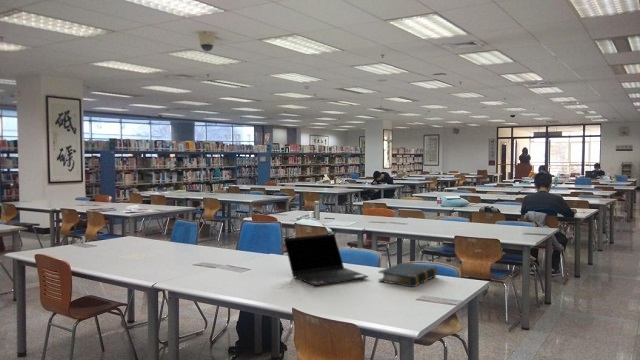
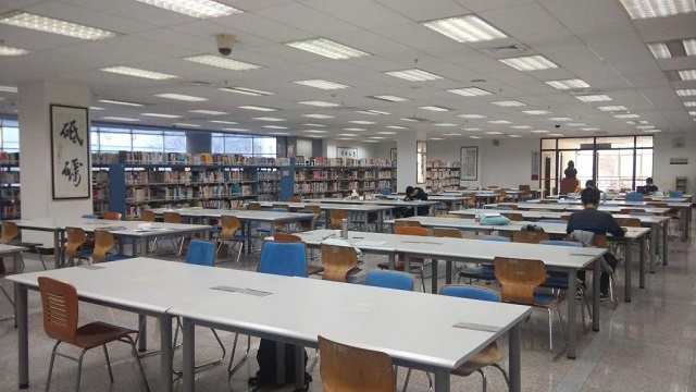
- laptop computer (325, 258)
- book (408, 274)
